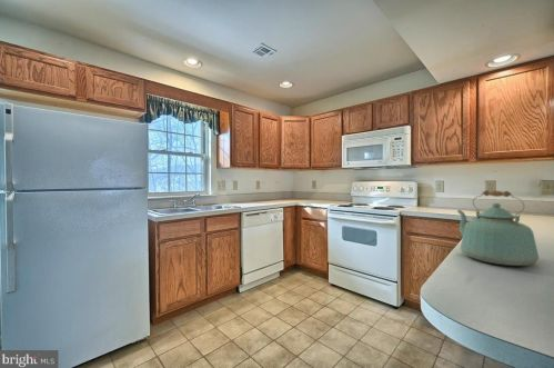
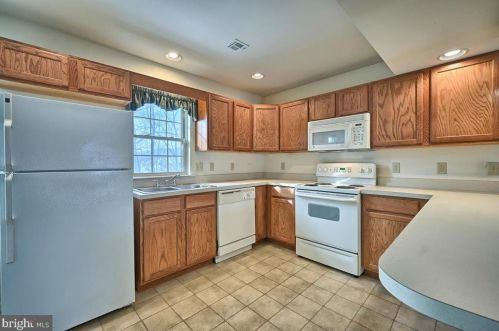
- kettle (490, 223)
